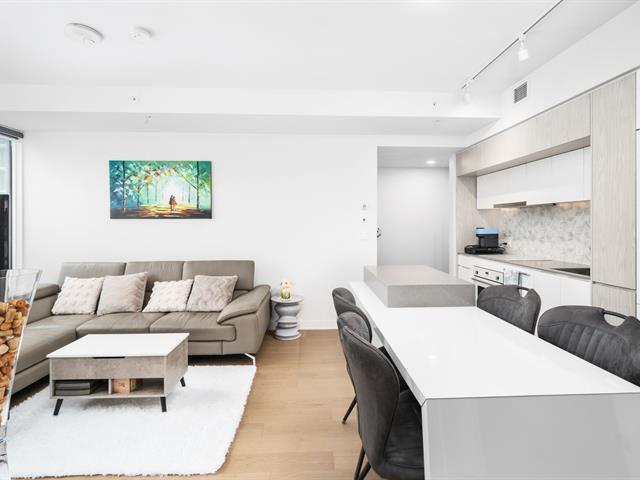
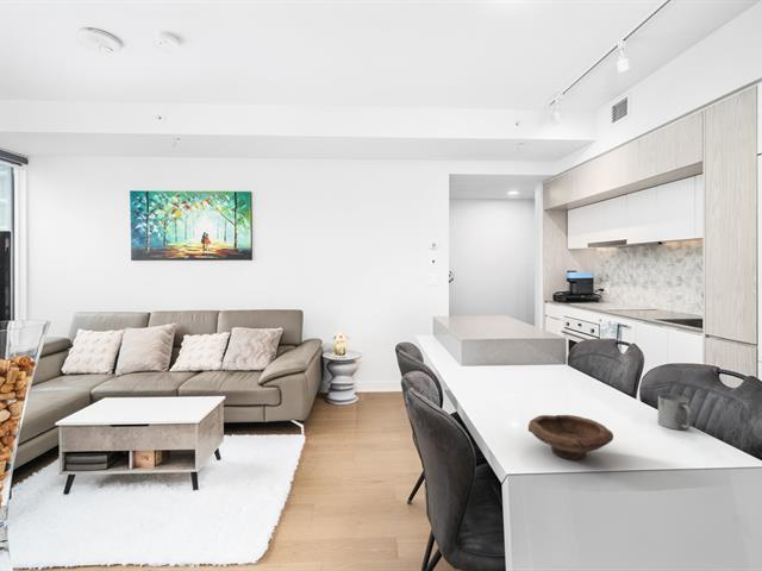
+ bowl (568, 439)
+ mug (676, 413)
